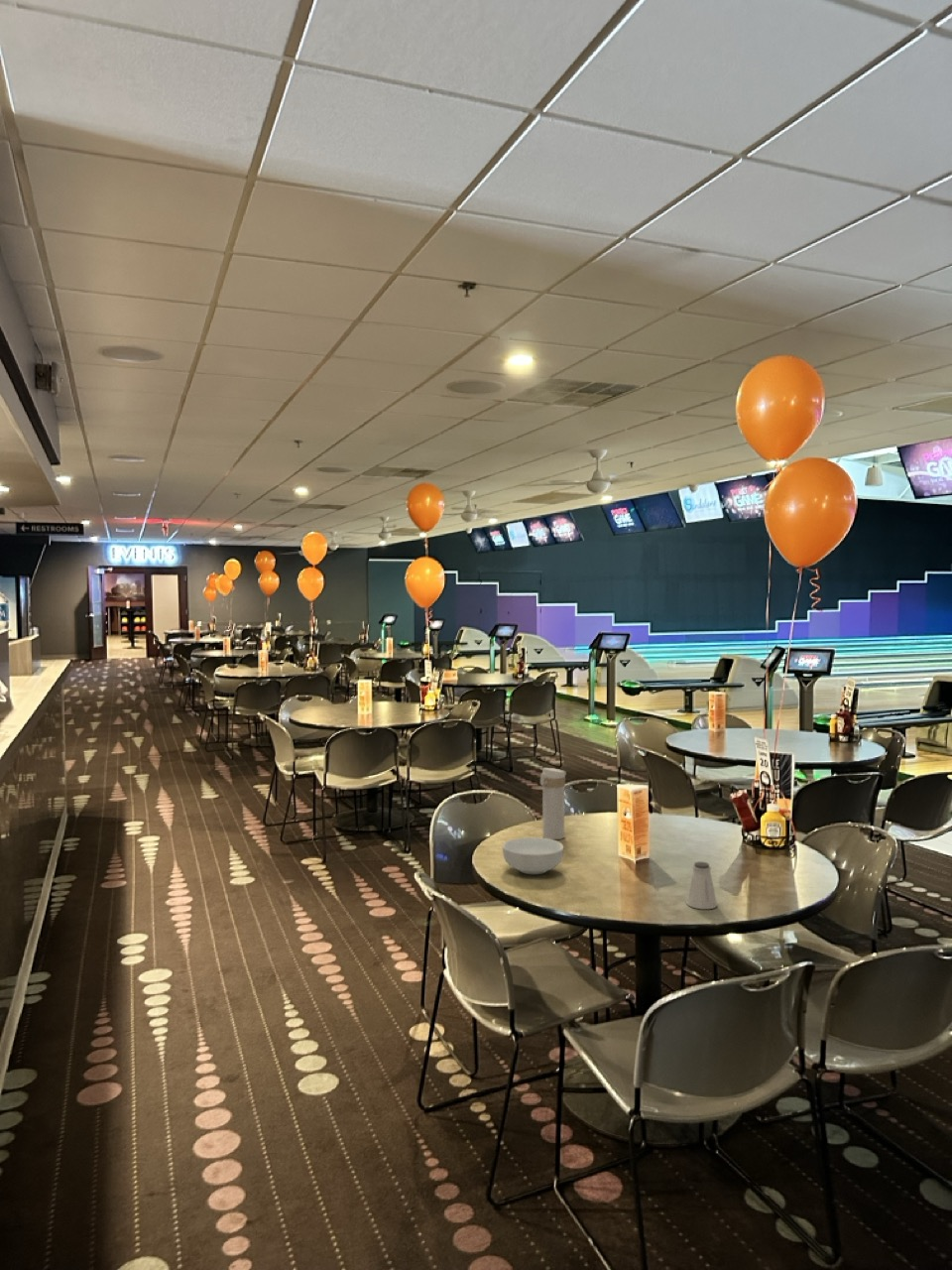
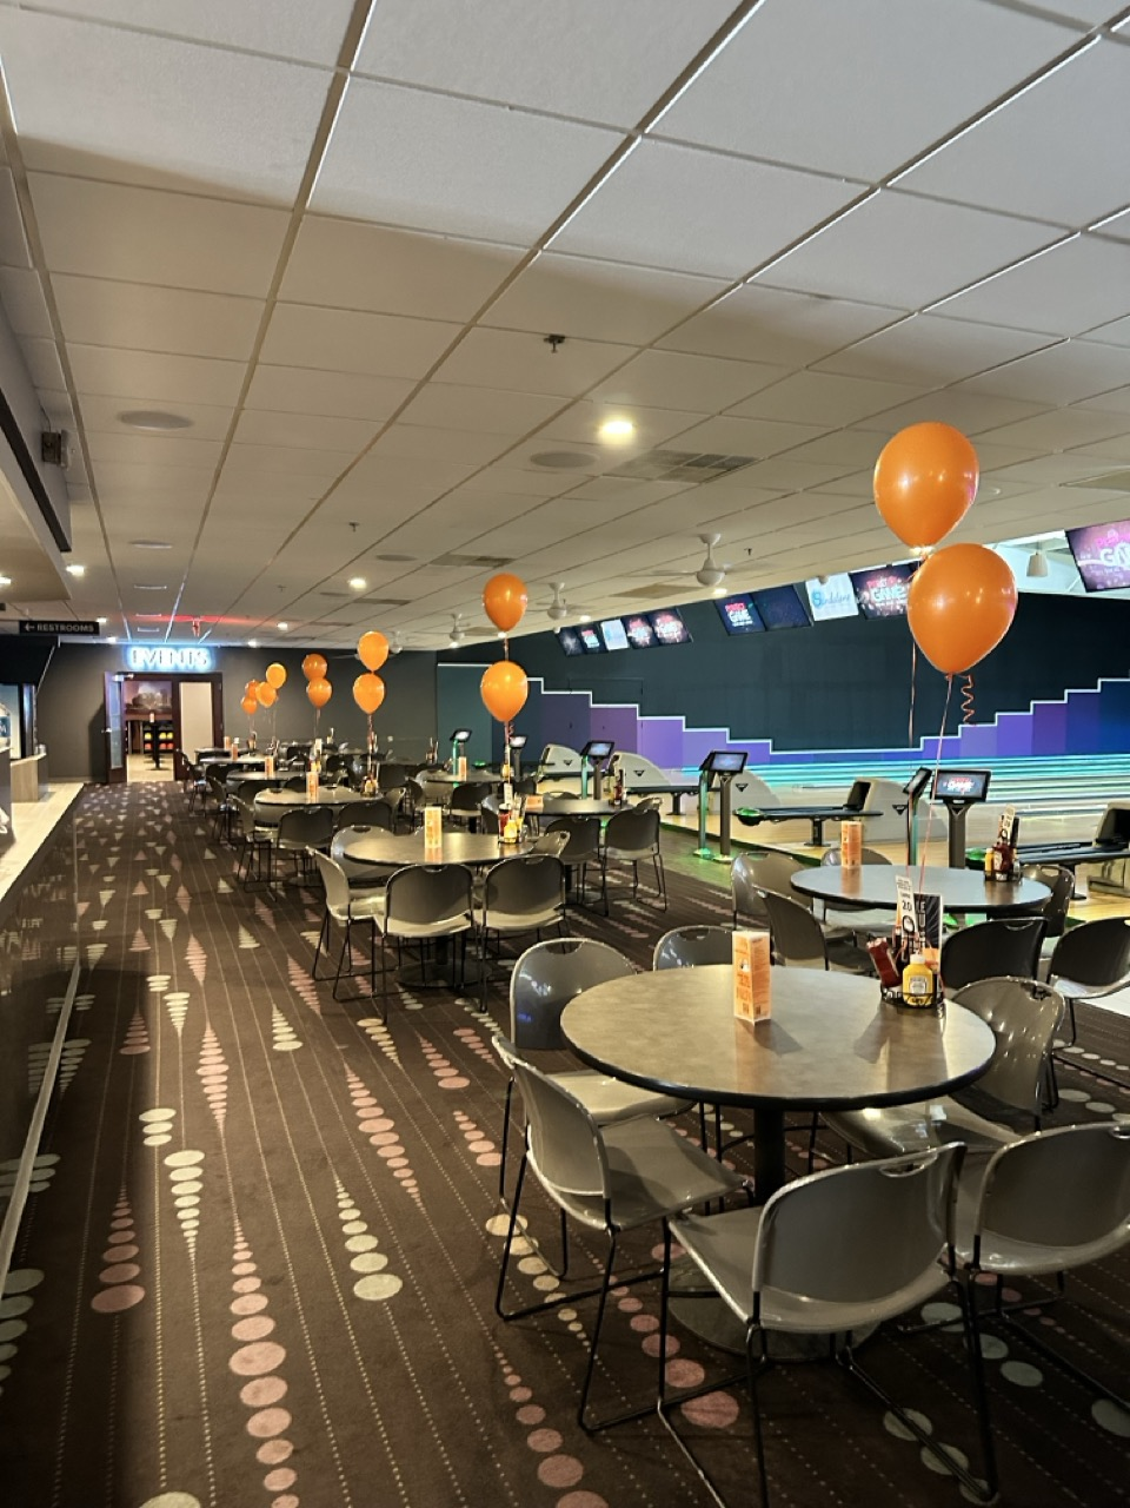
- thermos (552, 802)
- saltshaker (701, 883)
- cereal bowl (533, 857)
